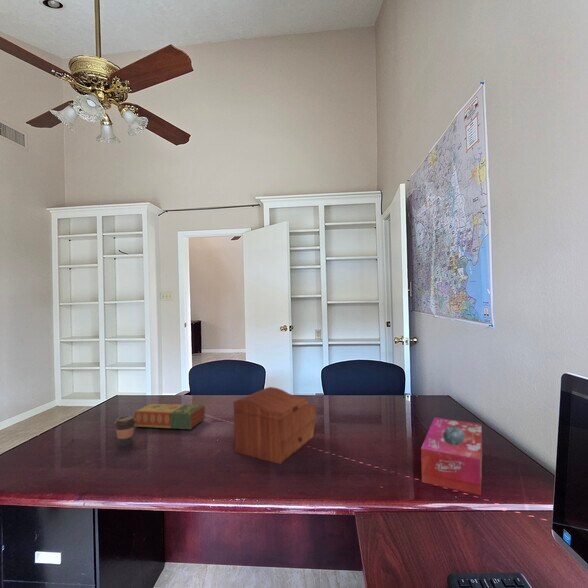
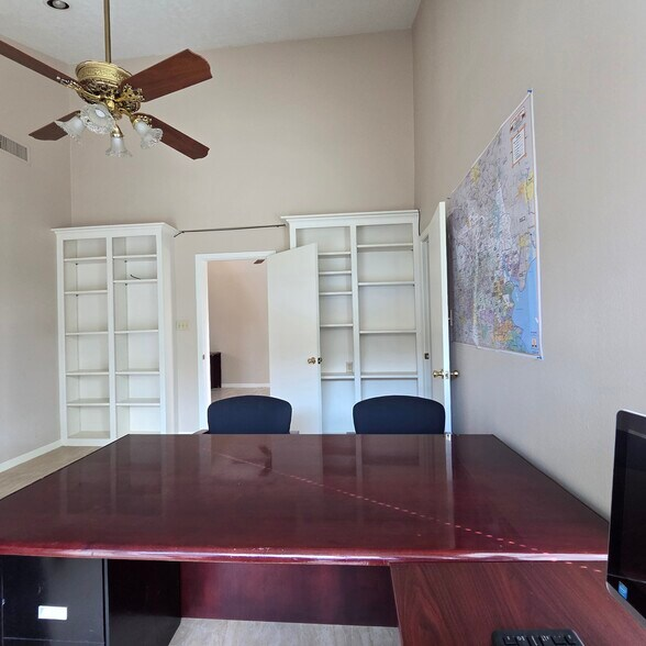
- book (170, 415)
- sewing box (279, 418)
- coffee cup (125, 431)
- tissue box (454, 450)
